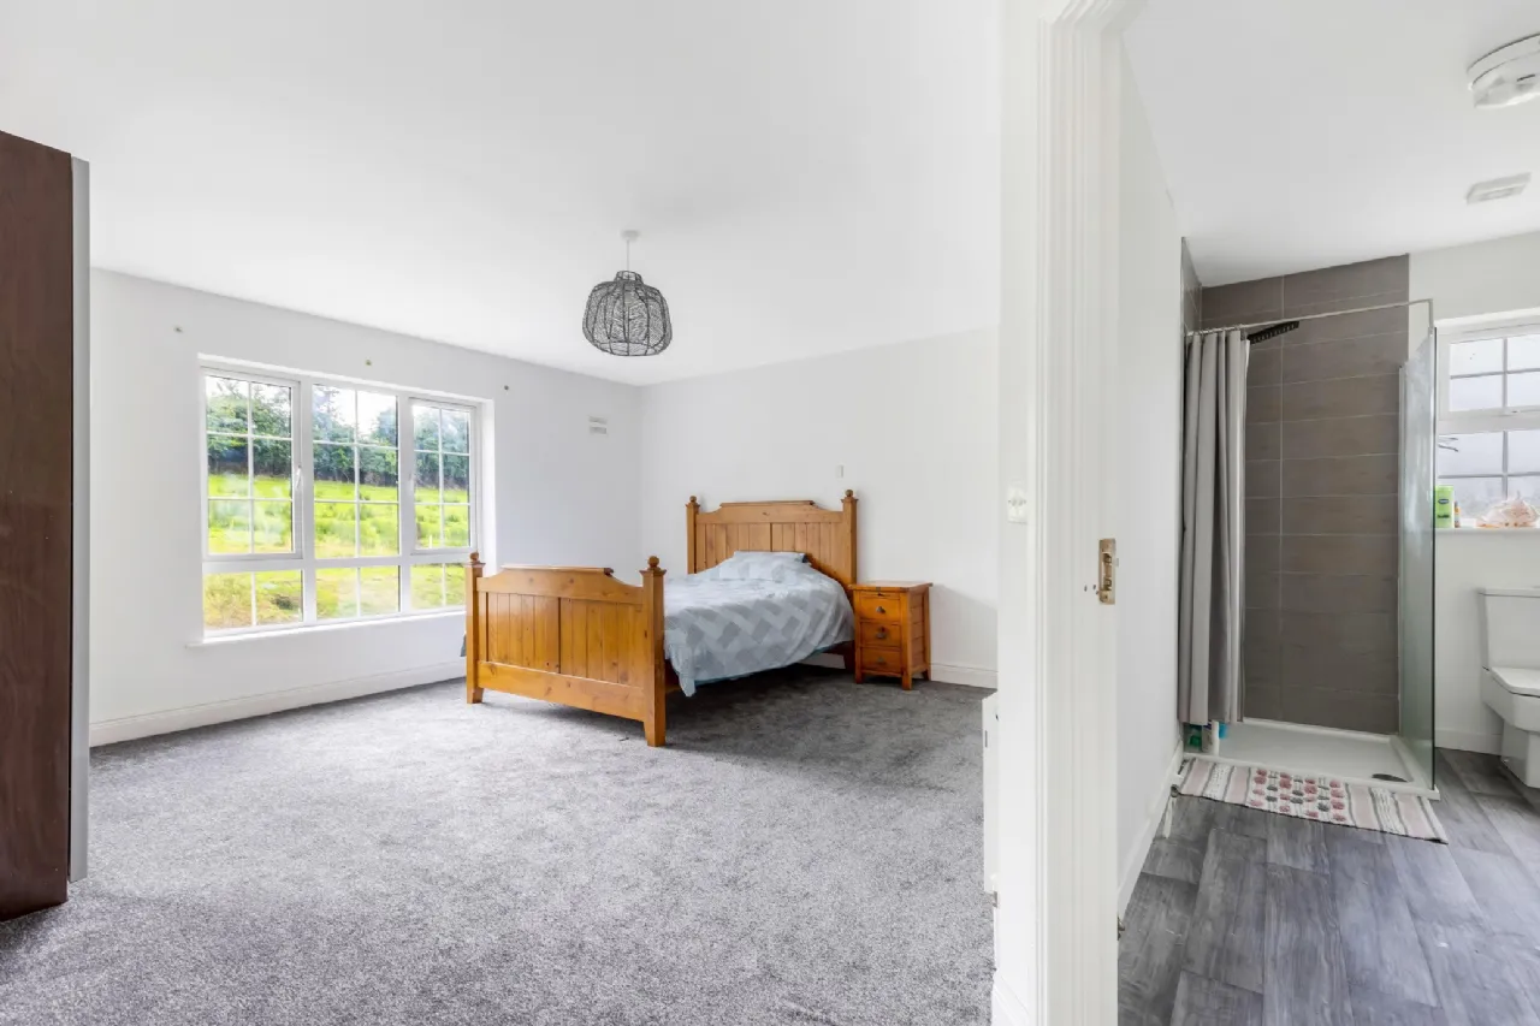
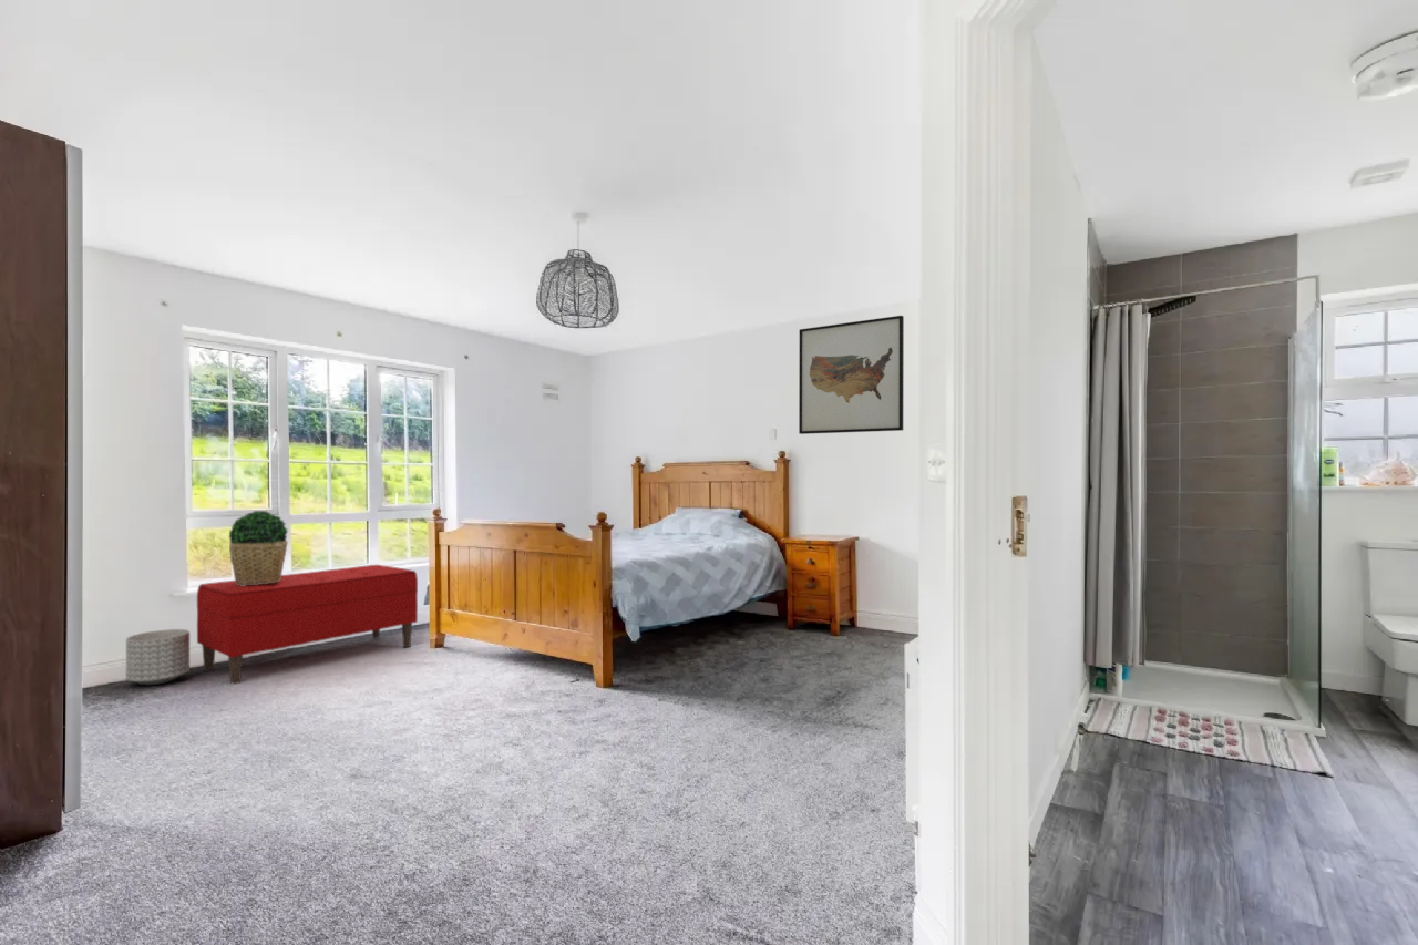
+ planter (158, 658)
+ bench (315, 617)
+ potted plant (258, 546)
+ wall art (849, 377)
